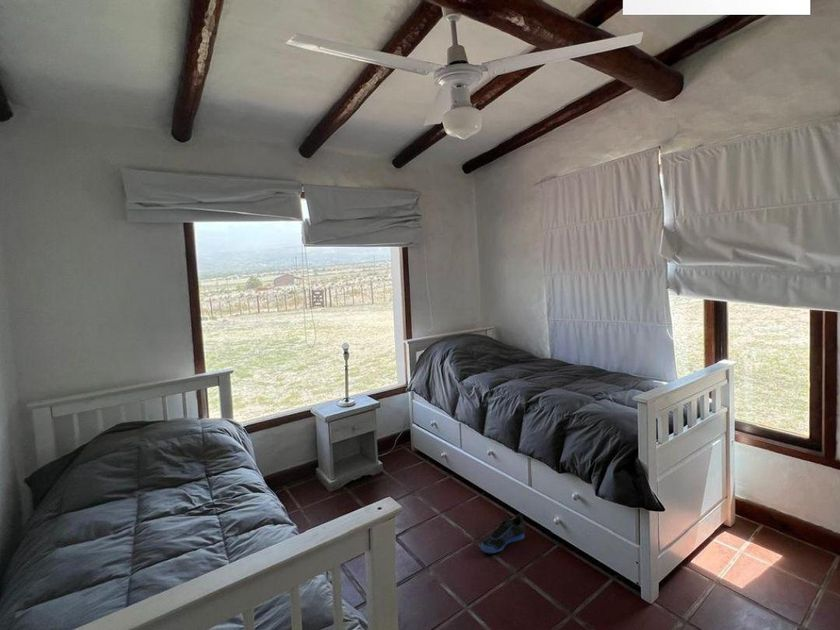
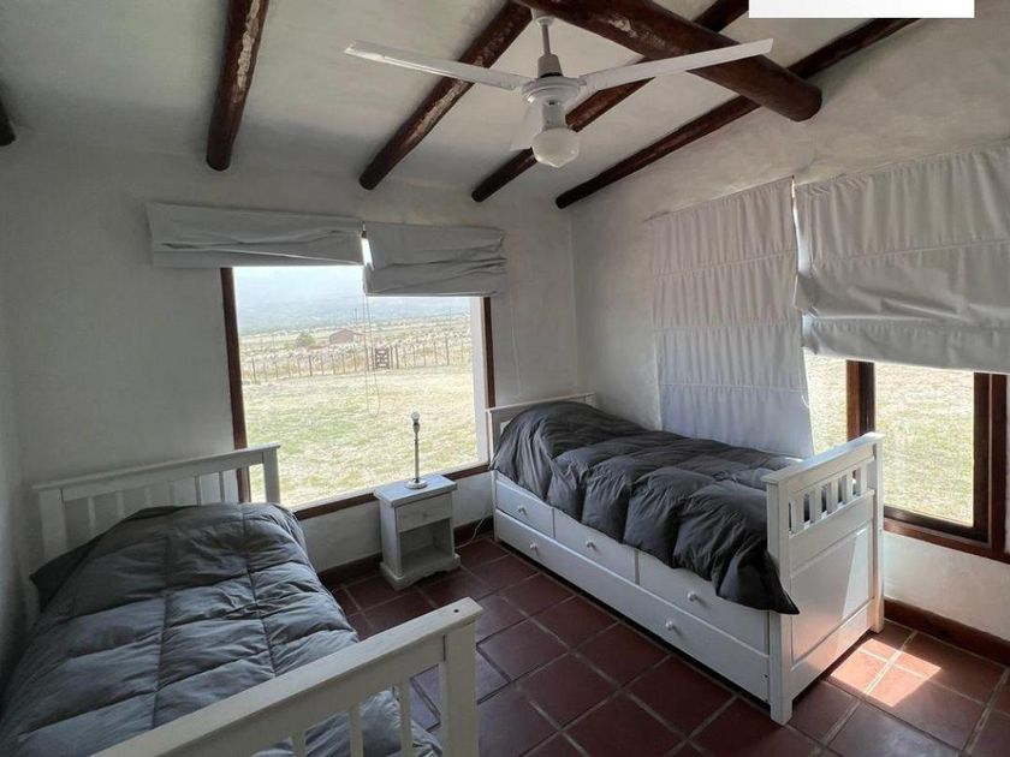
- sneaker (502, 532)
